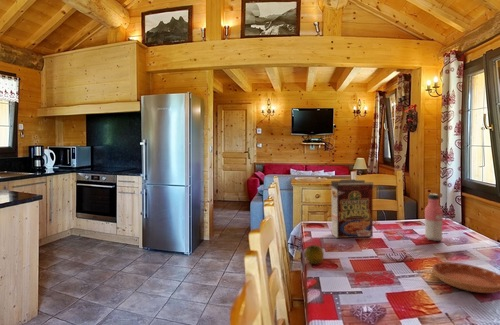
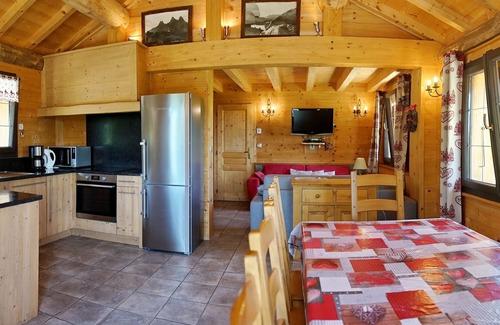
- saucer (467, 277)
- water bottle (433, 216)
- fruit (314, 254)
- cereal box (351, 207)
